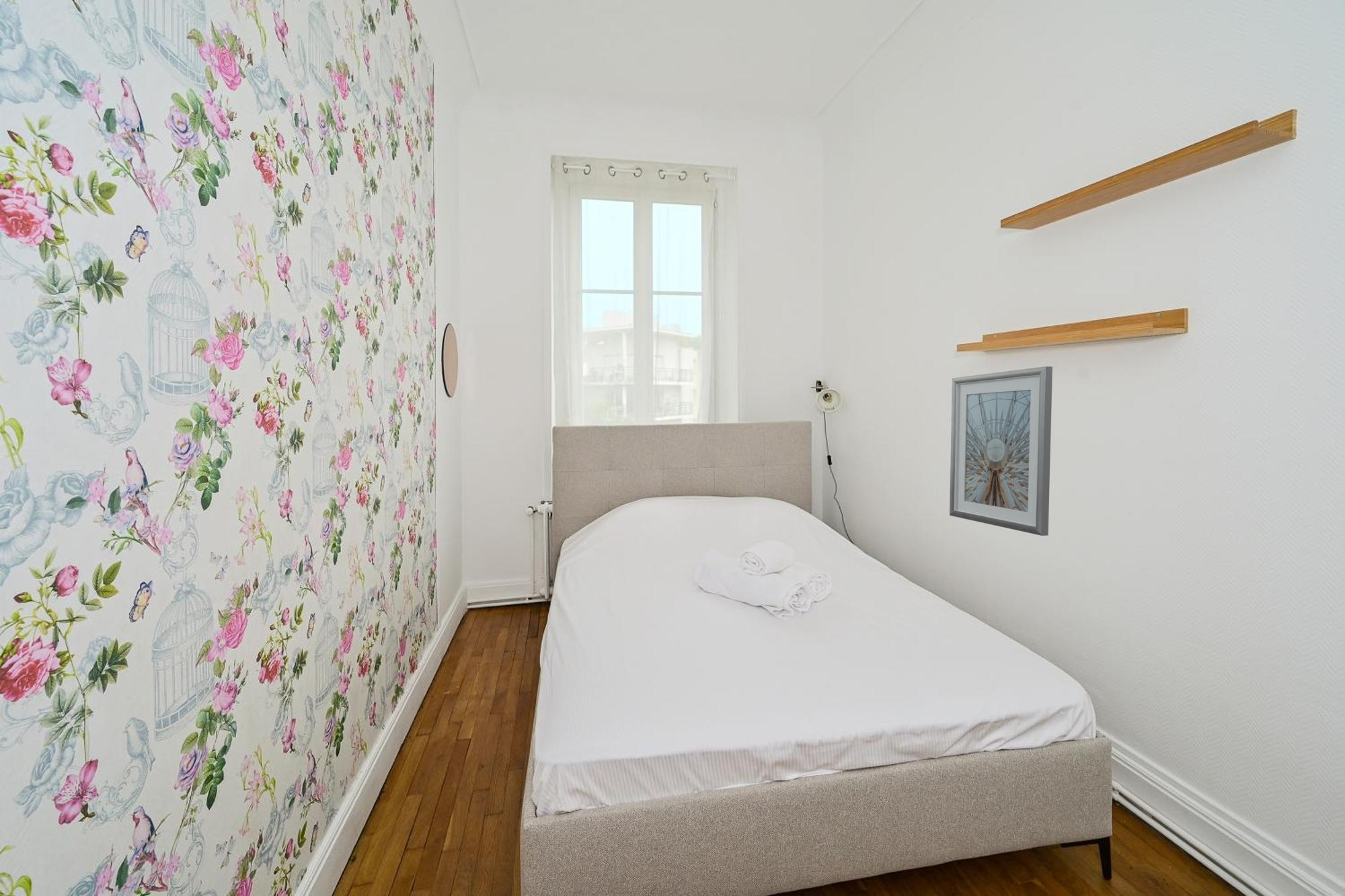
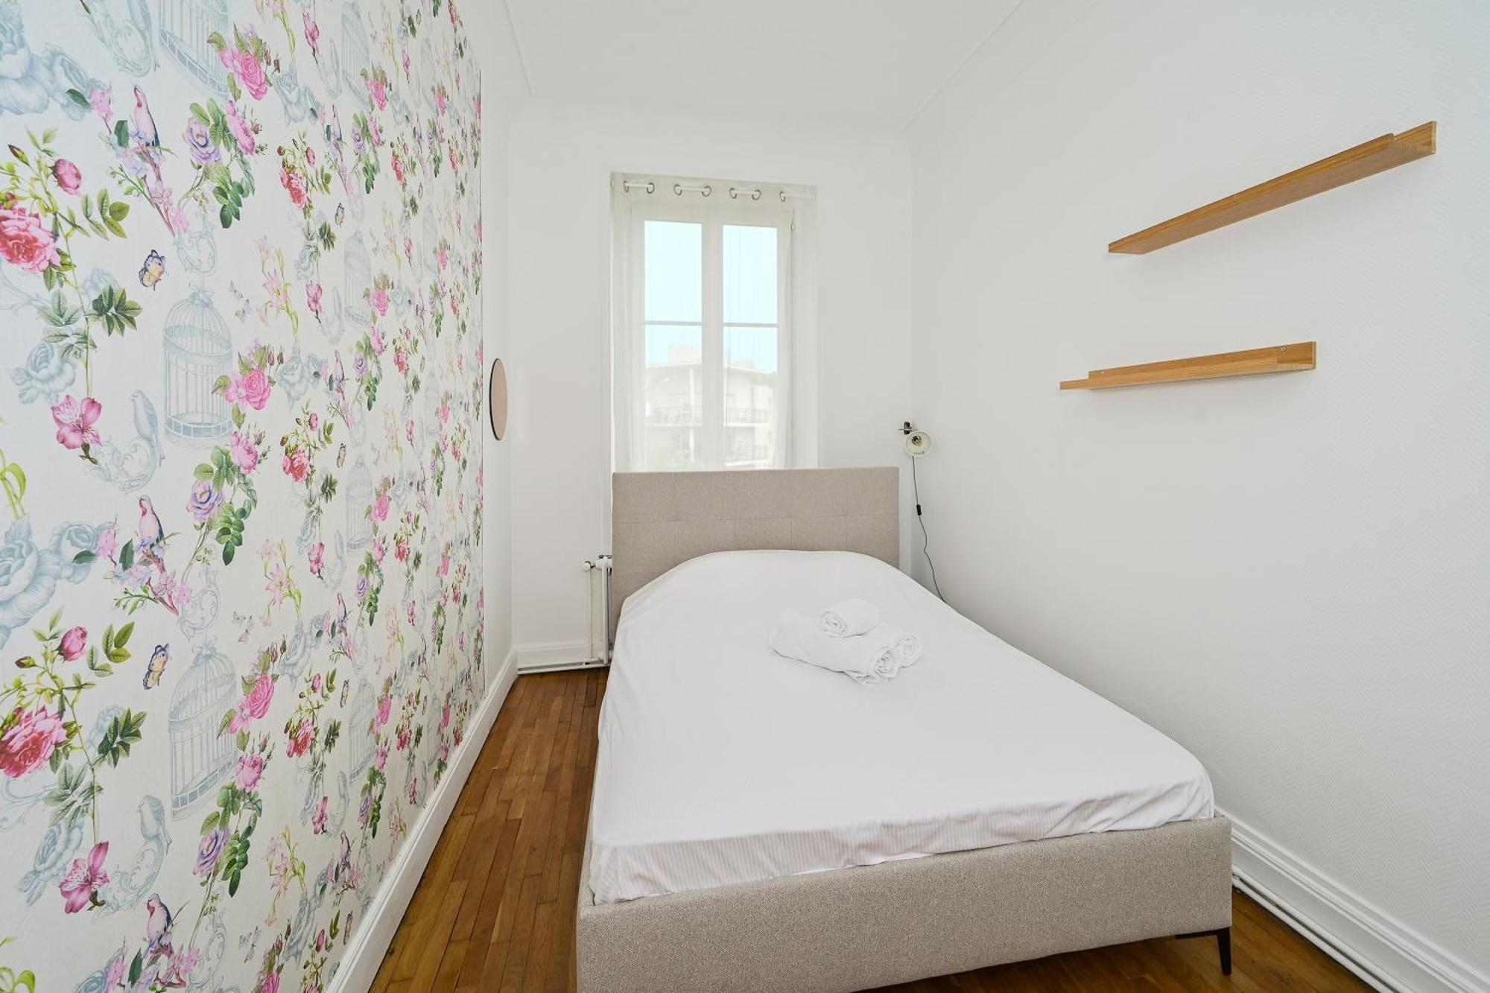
- picture frame (995, 449)
